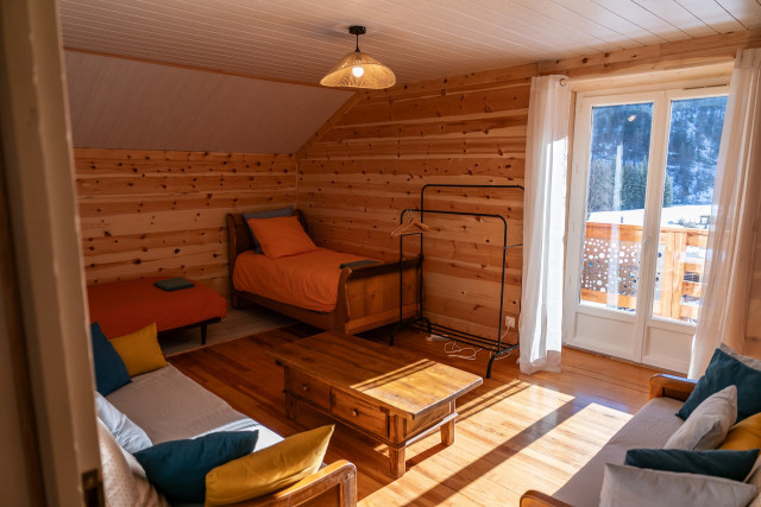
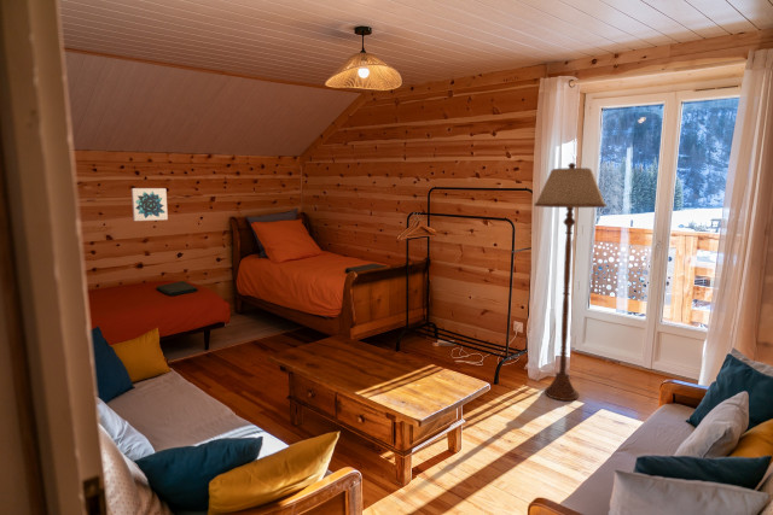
+ floor lamp (565, 281)
+ wall art (150, 204)
